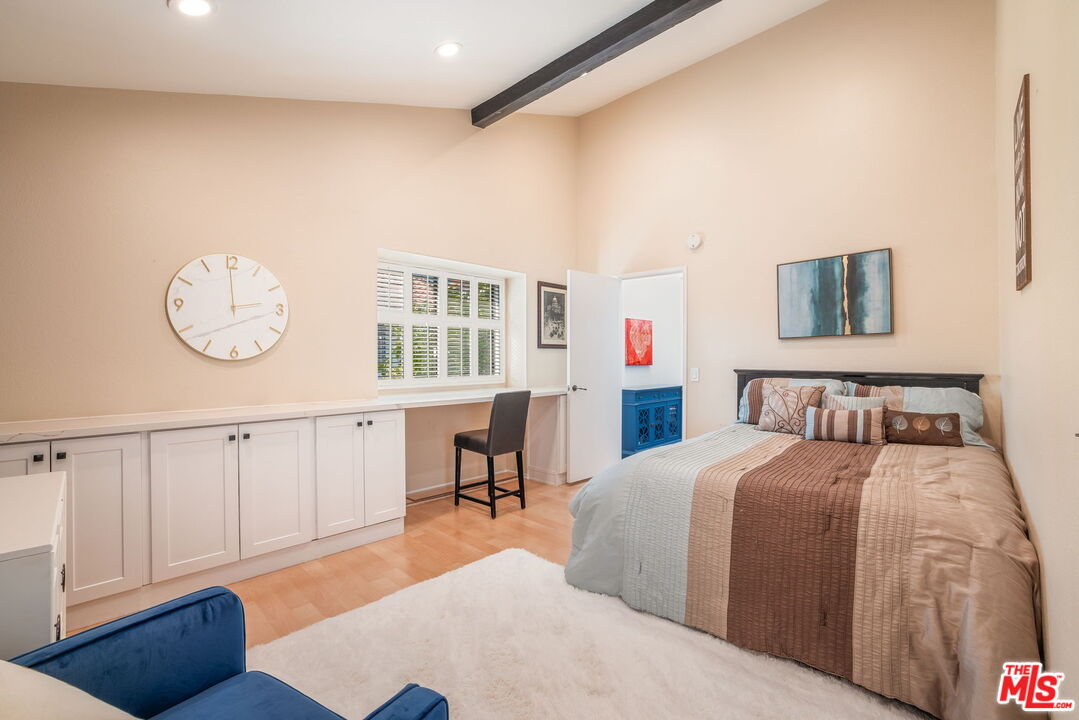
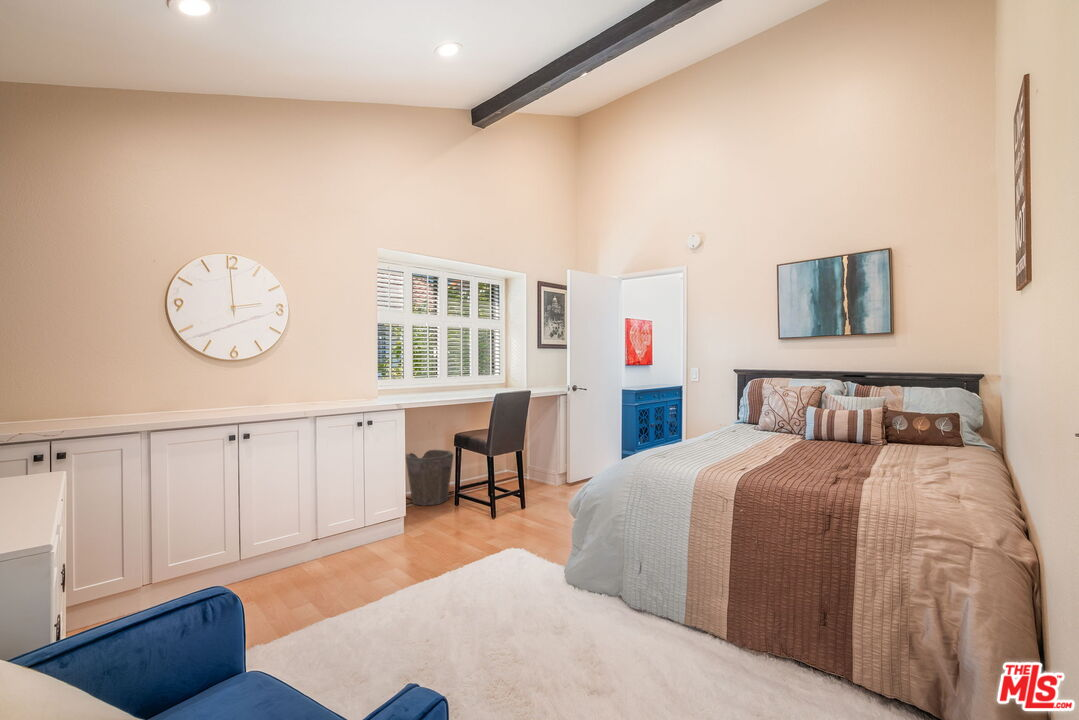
+ waste bin (429, 477)
